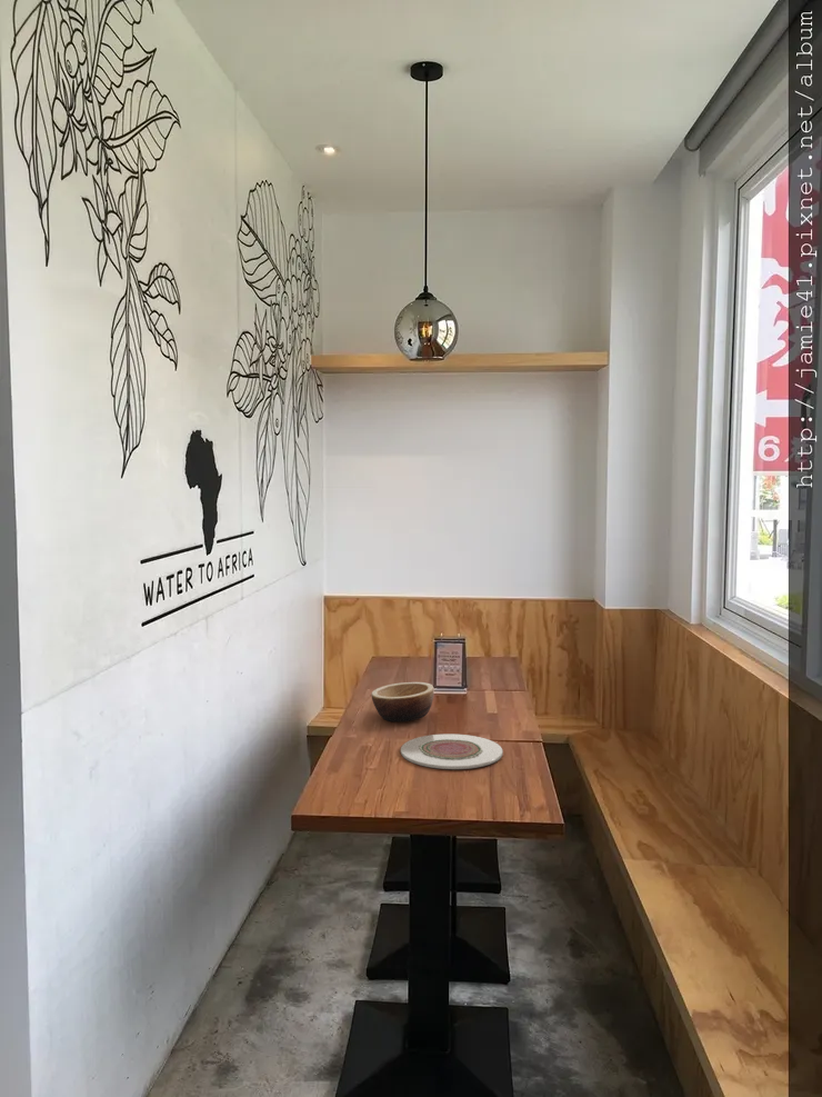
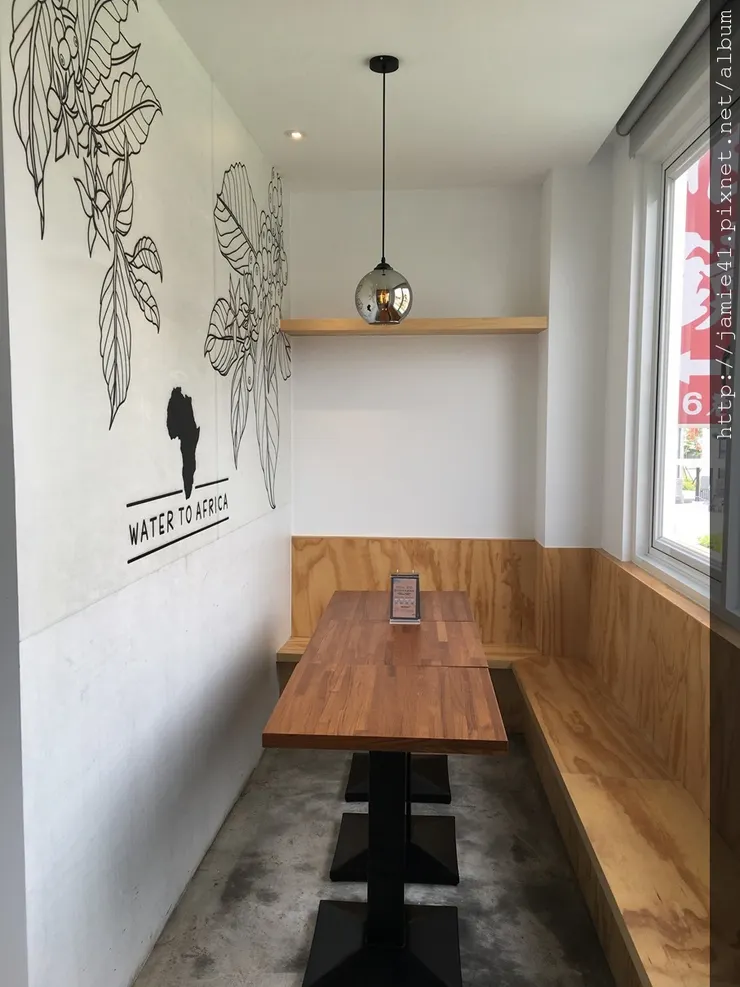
- bowl (402, 701)
- plate (451, 749)
